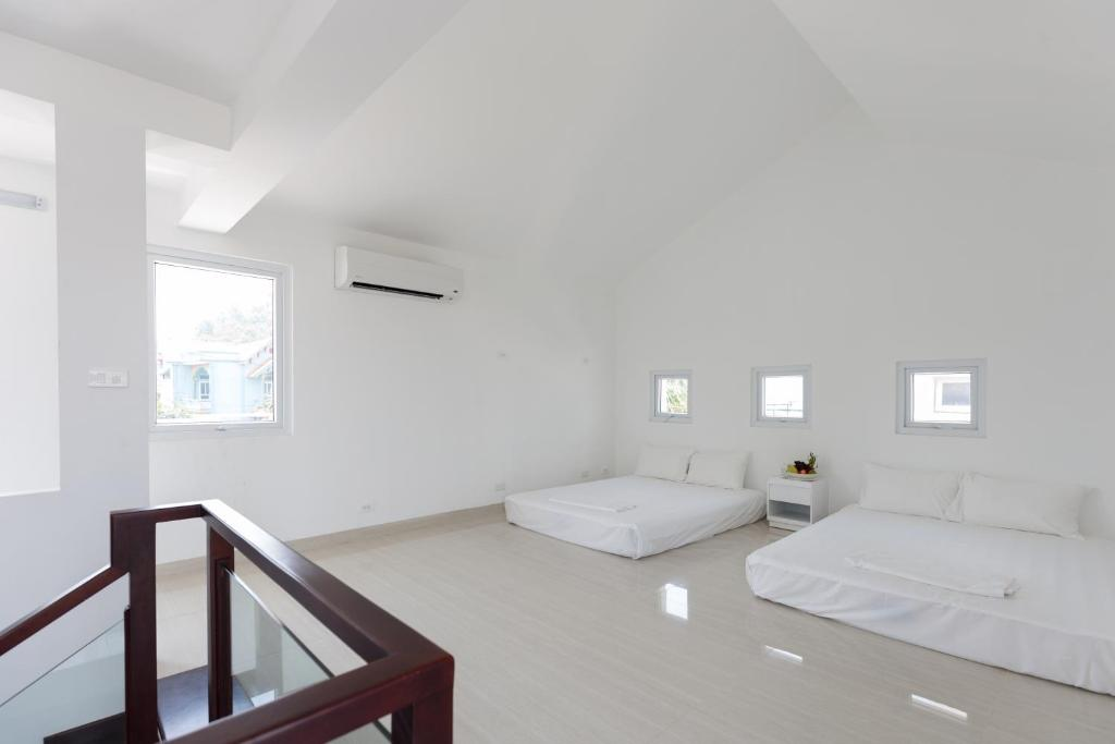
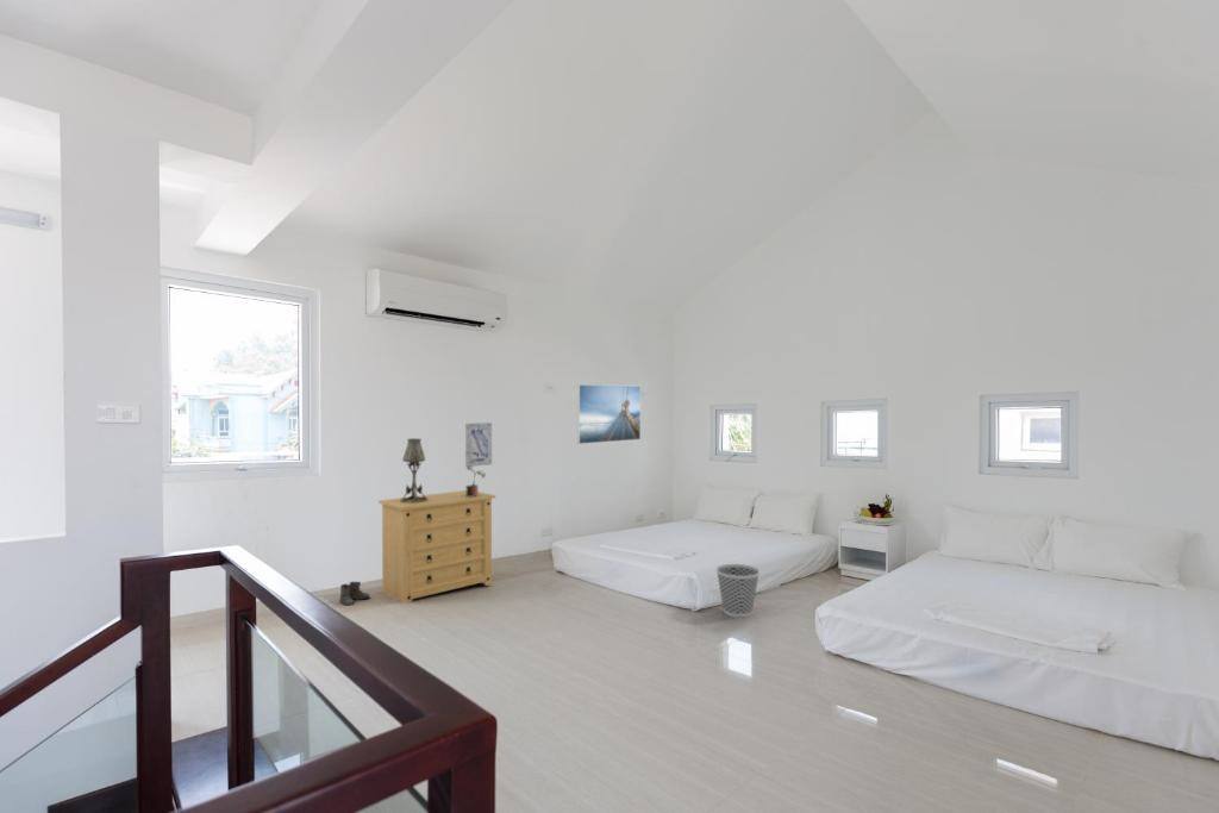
+ dresser (438, 543)
+ table lamp (413, 469)
+ wastebasket (737, 590)
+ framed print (610, 413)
+ potted plant (474, 480)
+ wall art (479, 444)
+ boots (352, 592)
